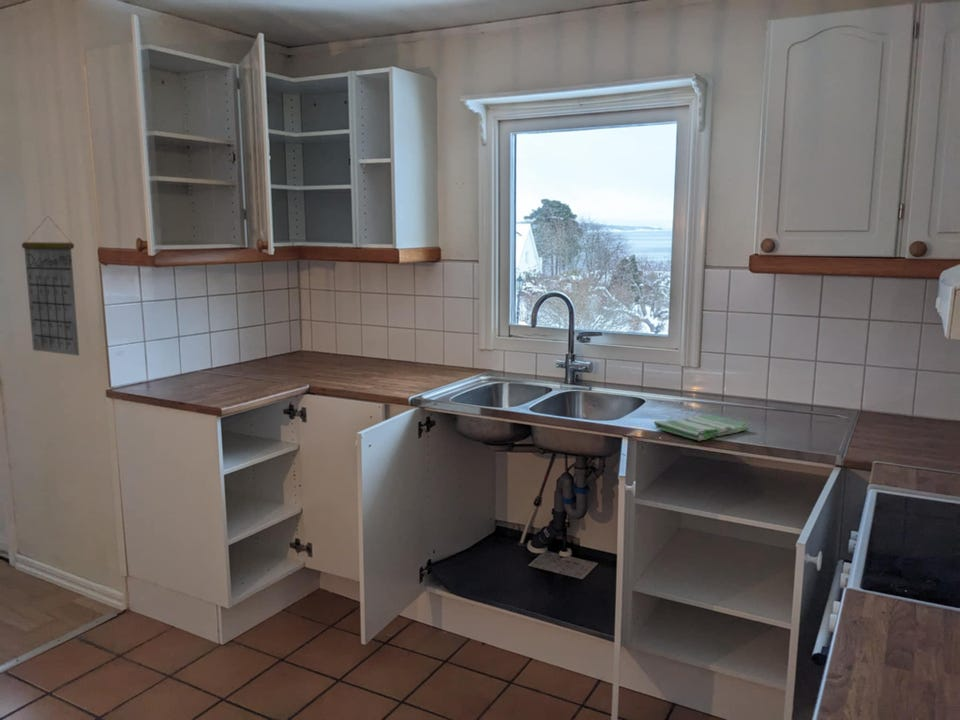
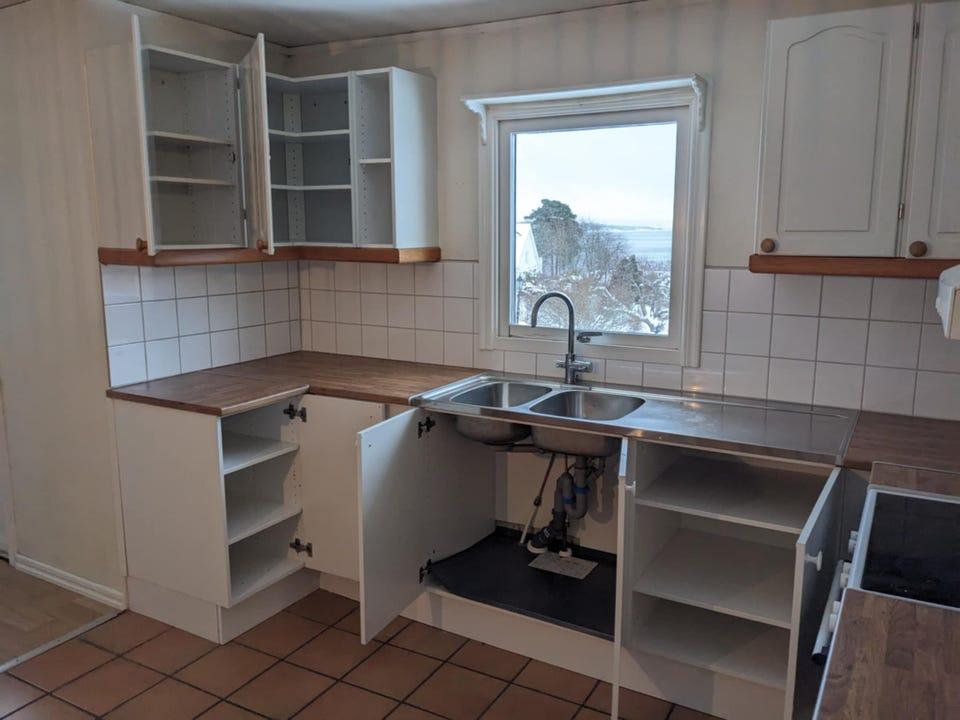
- dish towel (701, 425)
- calendar (50, 285)
